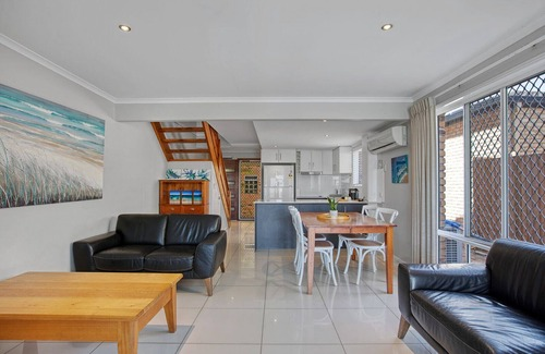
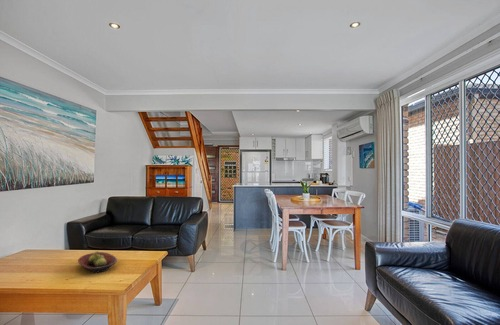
+ fruit bowl (97, 260)
